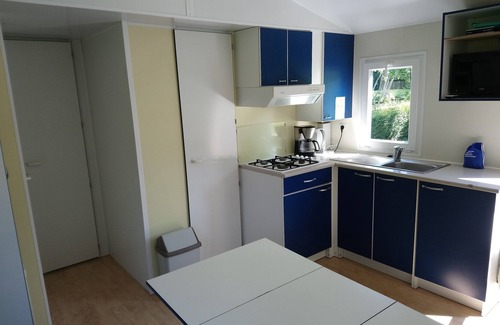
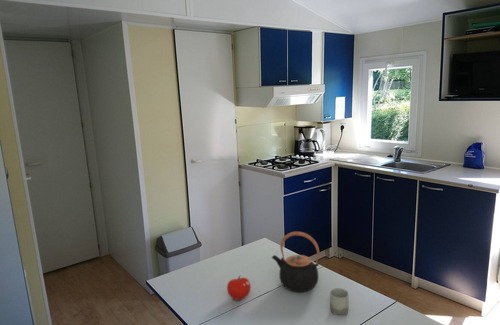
+ cup (339, 299)
+ fruit (238, 286)
+ teapot (294, 258)
